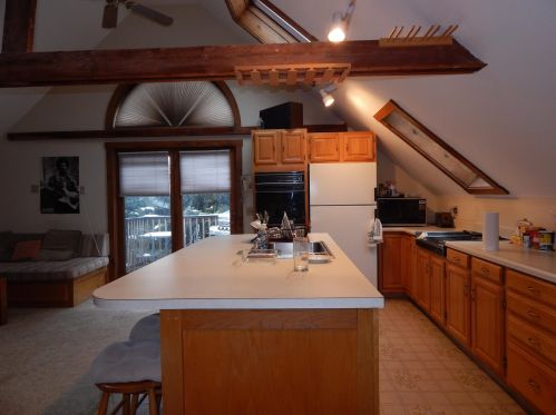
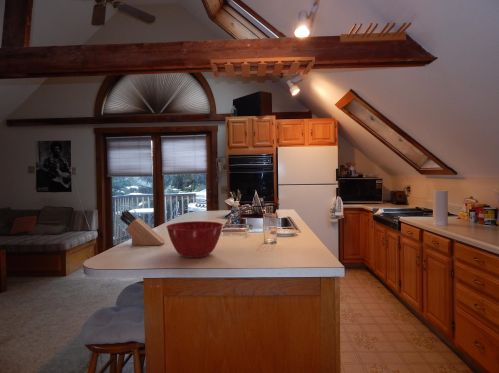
+ knife block (142, 227)
+ mixing bowl (195, 239)
